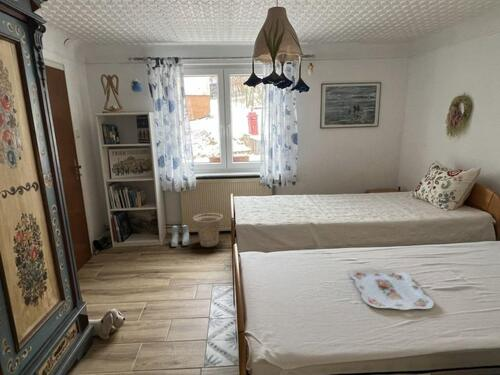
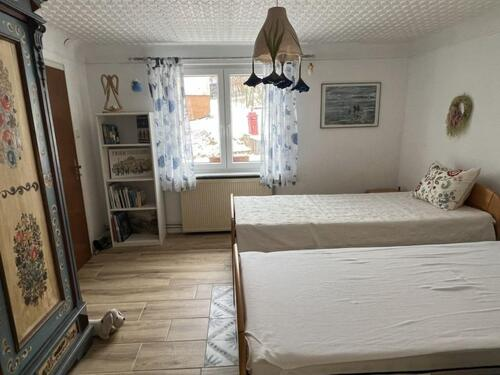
- basket (208, 230)
- boots (182, 235)
- serving tray (387, 287)
